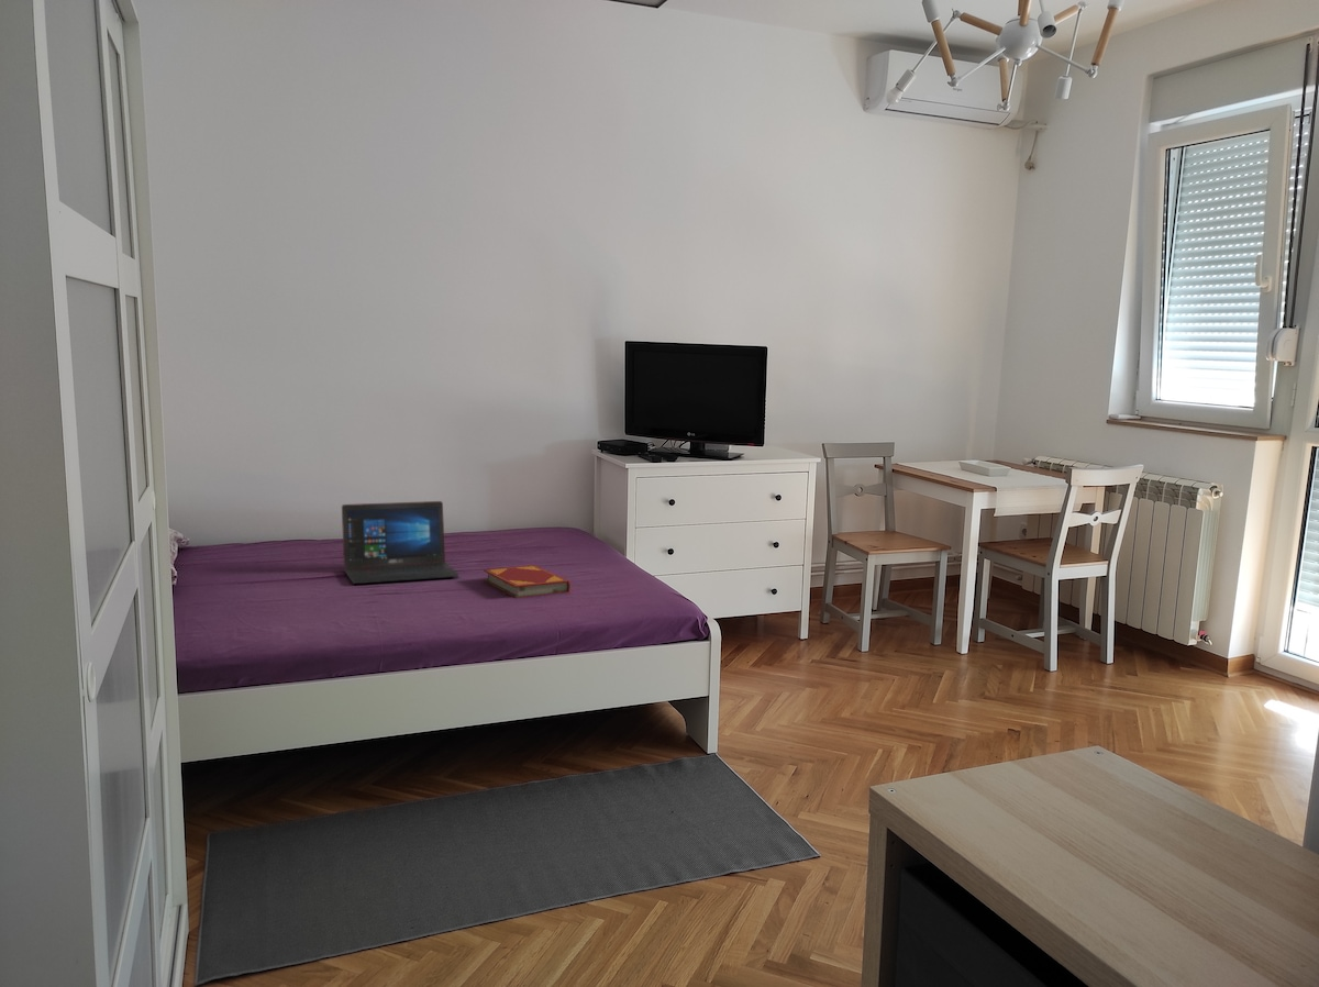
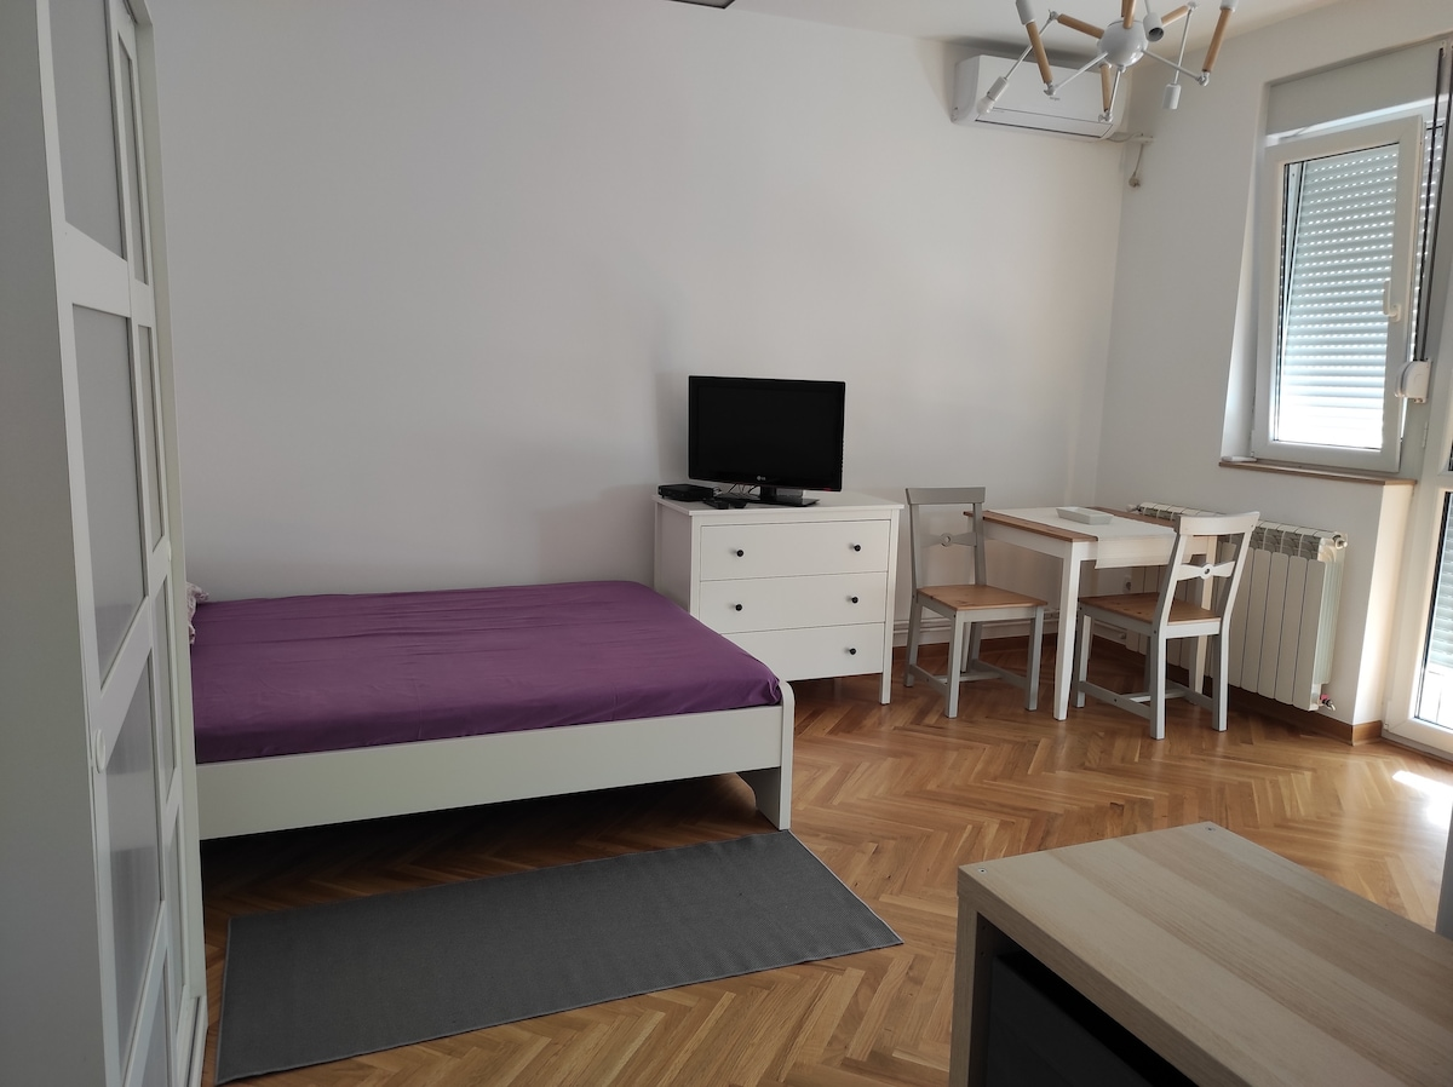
- hardback book (525, 580)
- laptop (400, 541)
